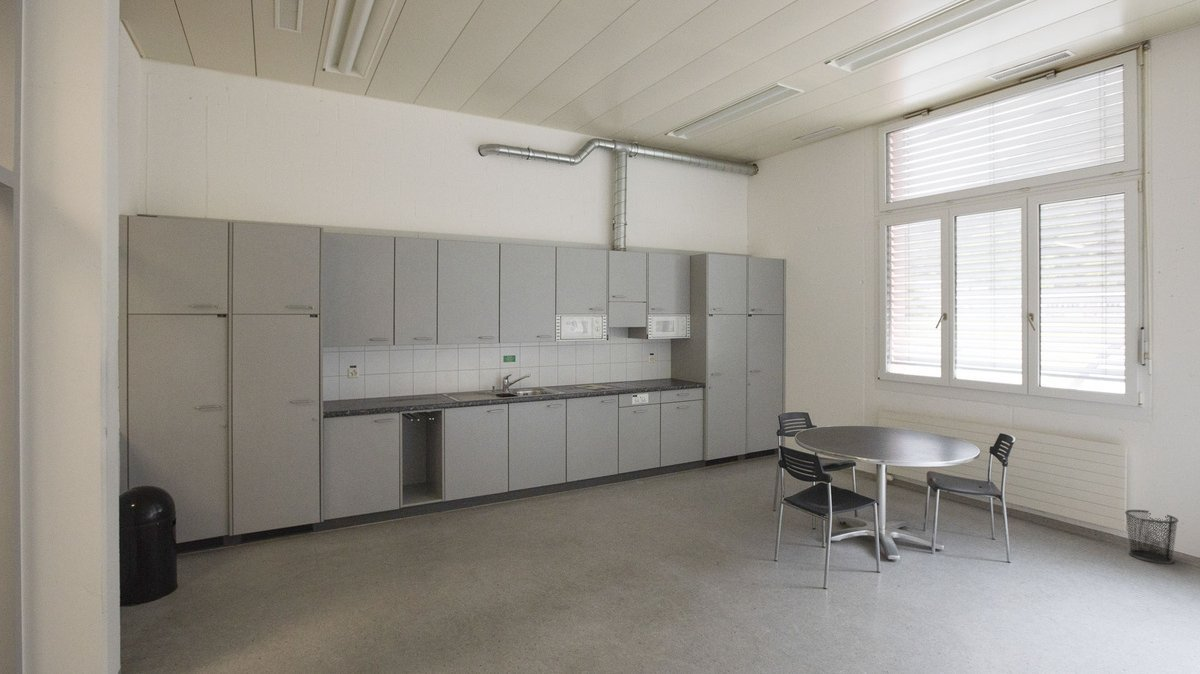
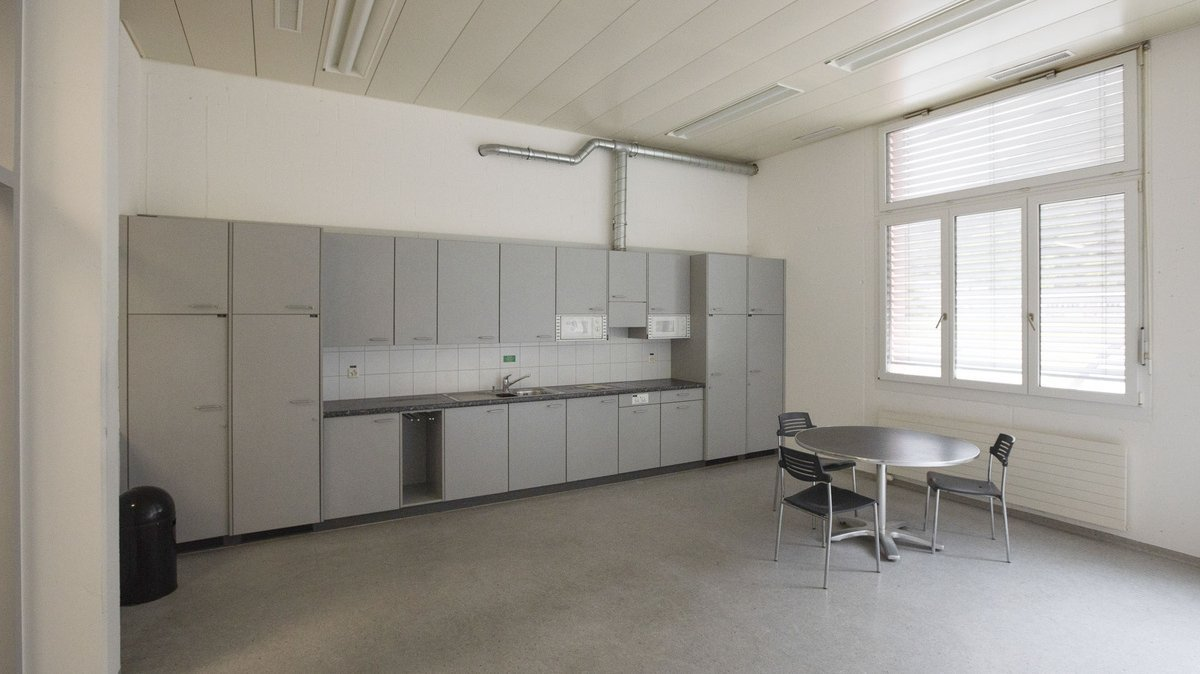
- waste bin (1150, 536)
